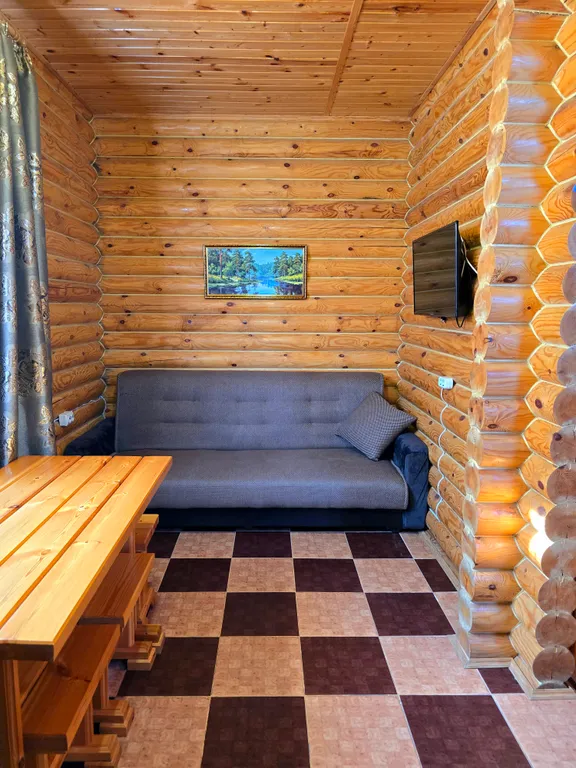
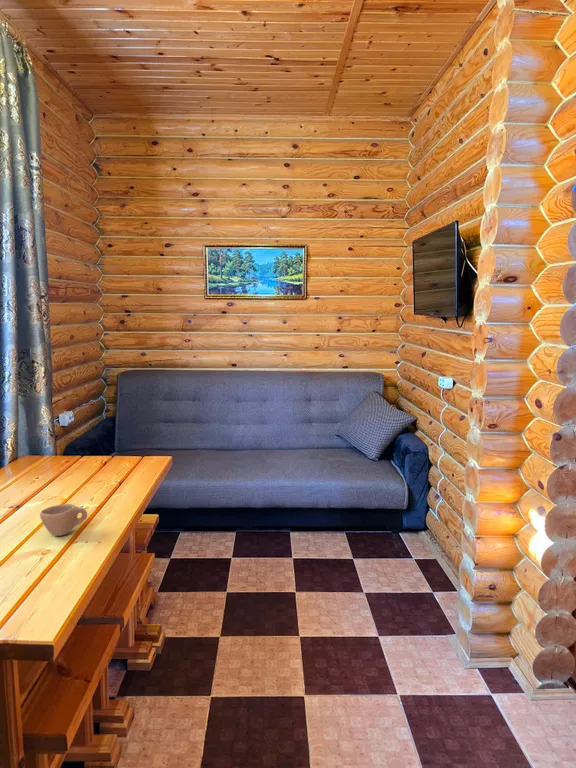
+ cup (64, 520)
